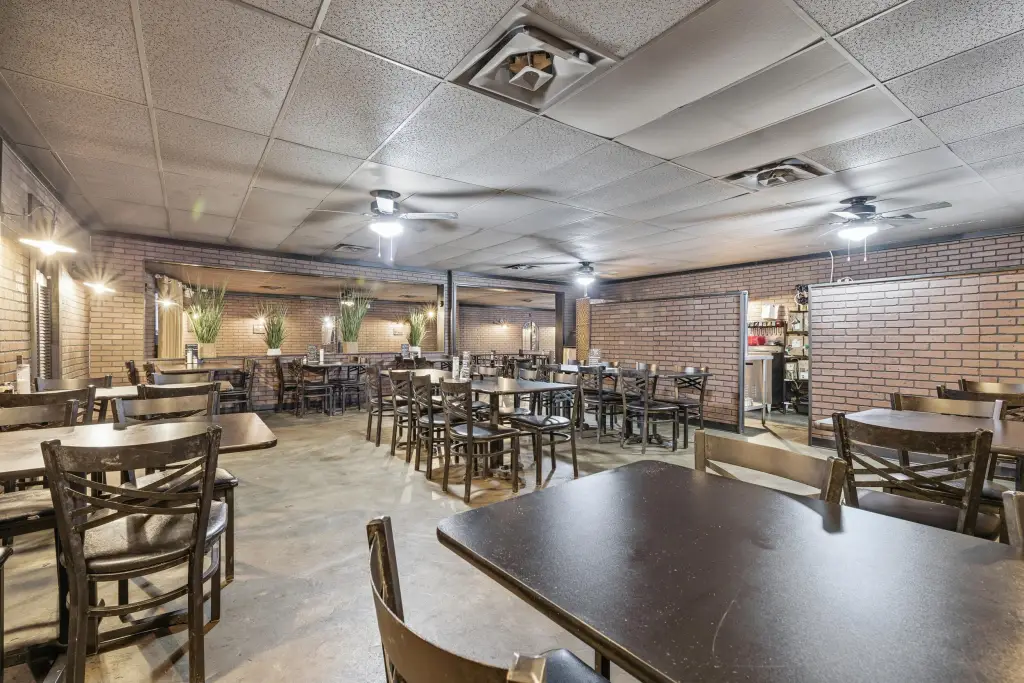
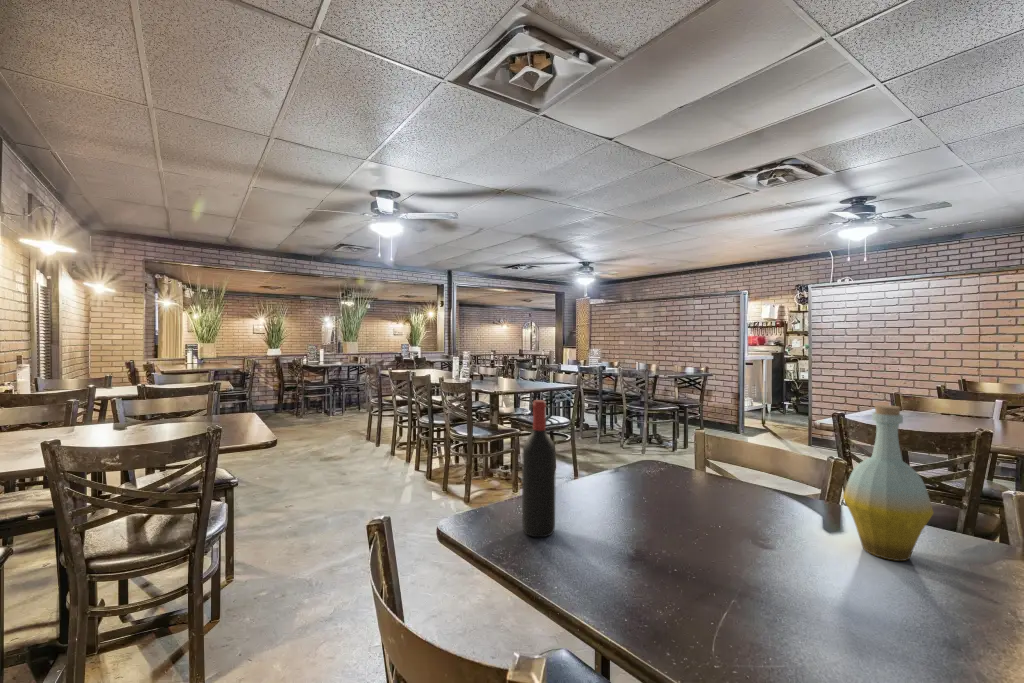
+ wine bottle (538, 466)
+ bottle (886, 479)
